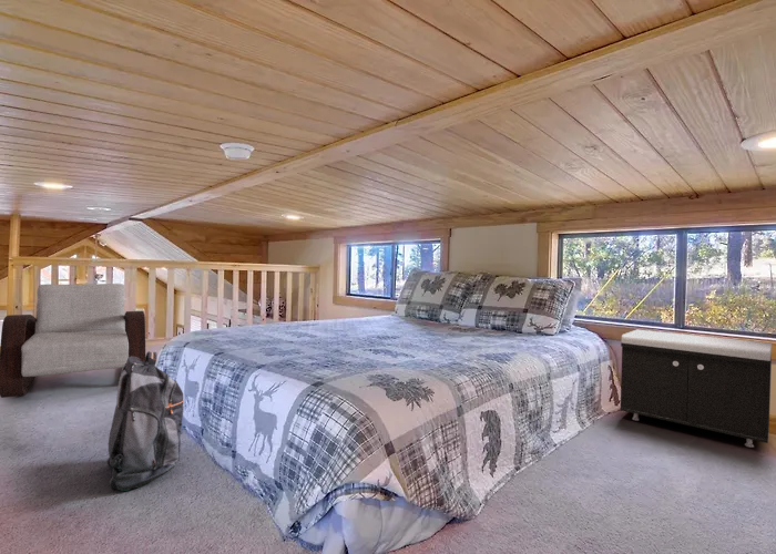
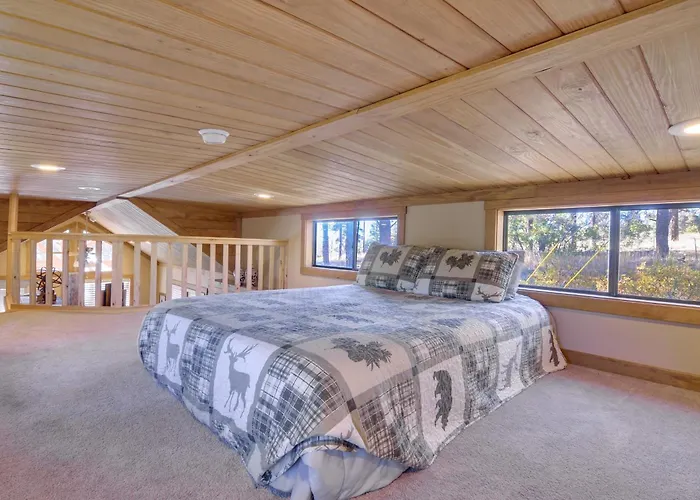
- armchair (81, 332)
- backpack (139, 411)
- storage bench (692, 382)
